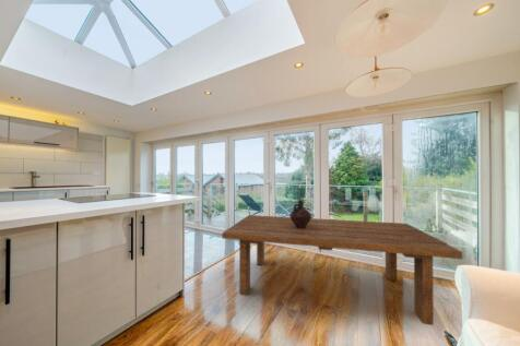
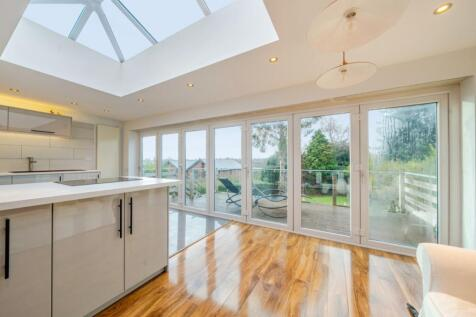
- dining table (322, 249)
- ceramic jug (300, 213)
